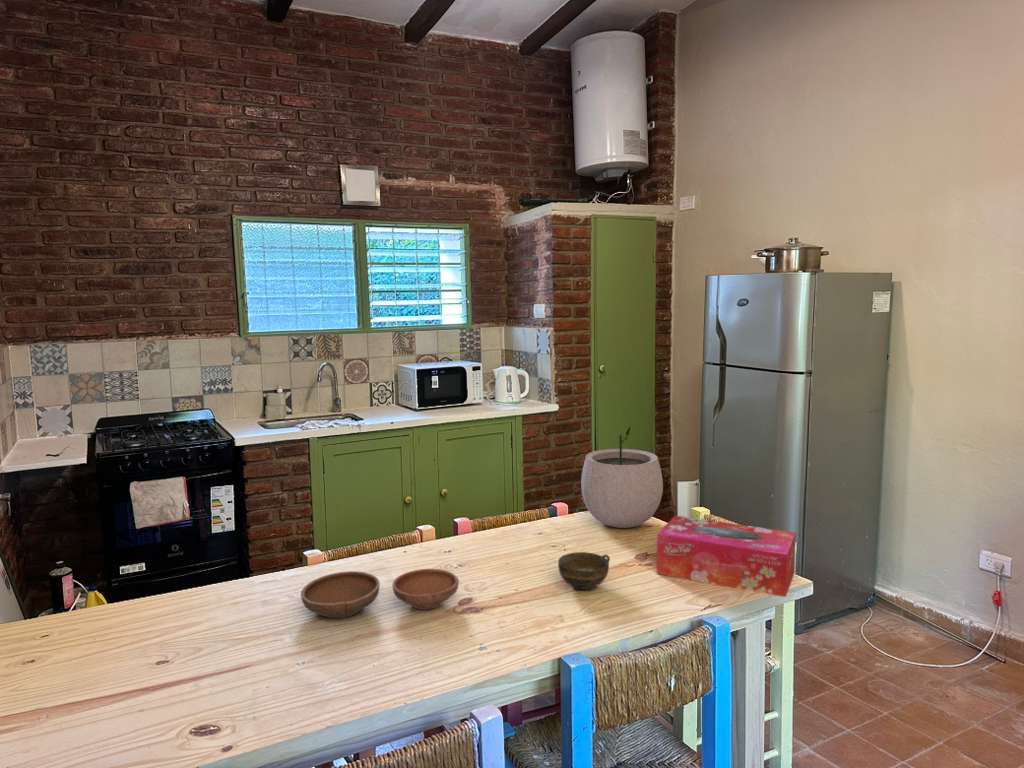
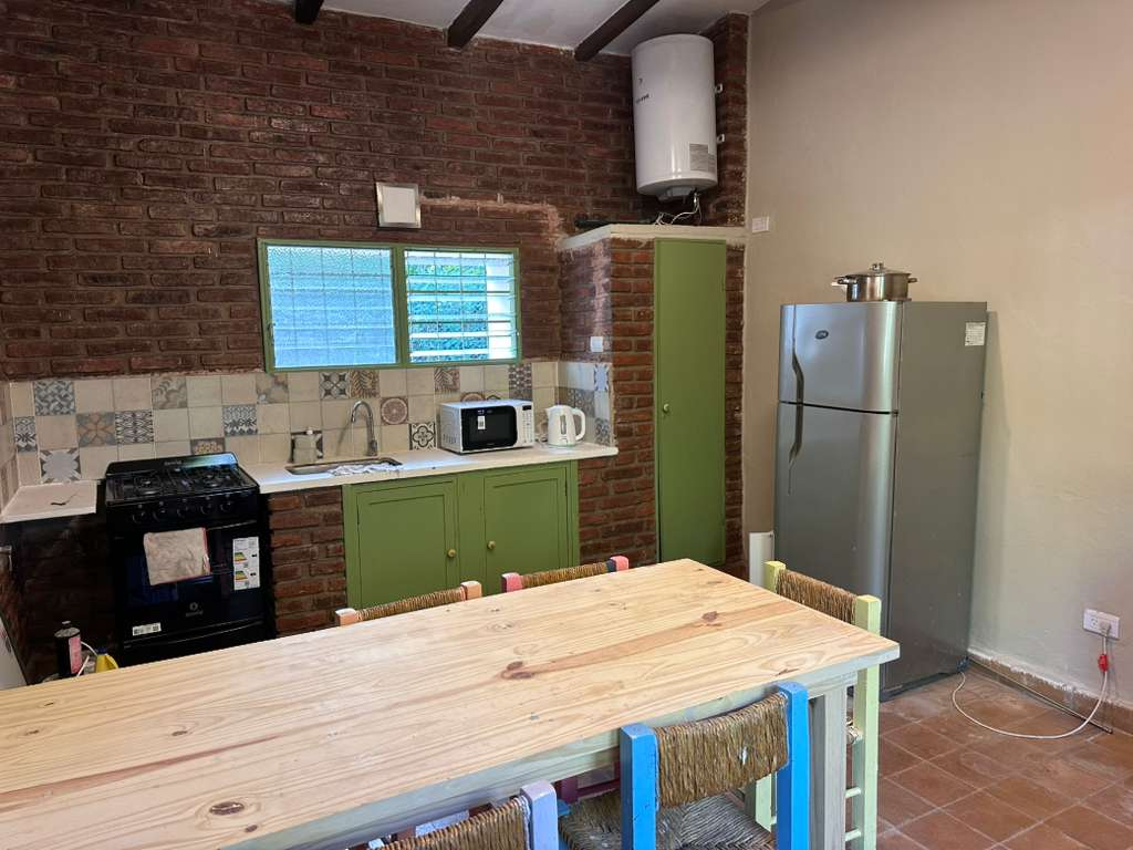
- plant pot (621, 475)
- cup (587, 572)
- tissue box (725, 553)
- bowl (377, 594)
